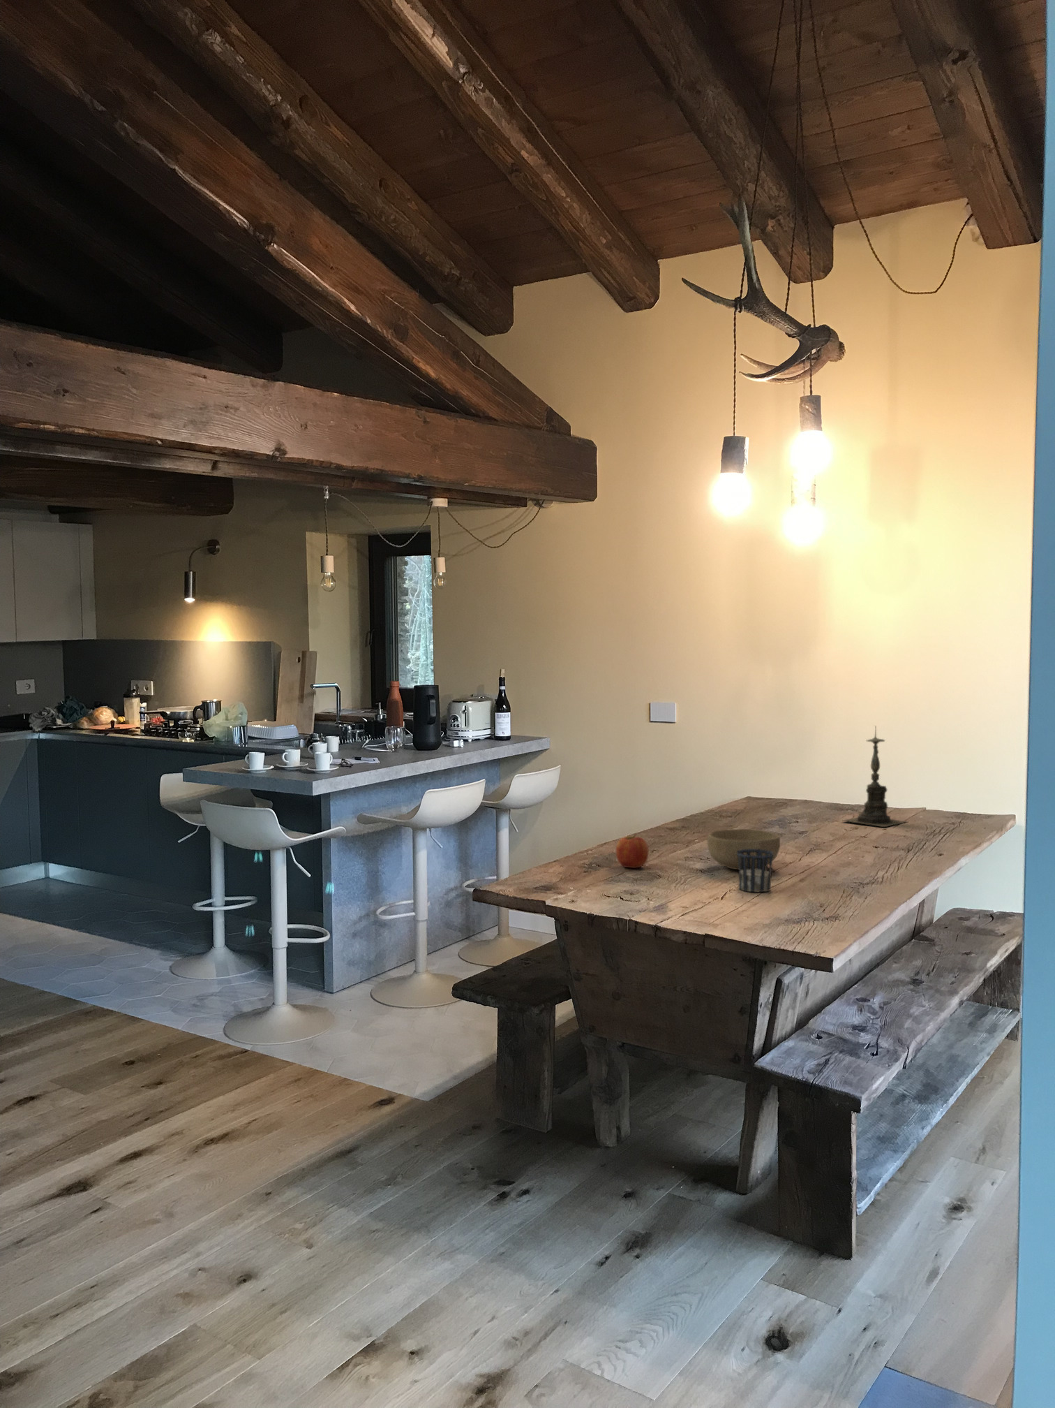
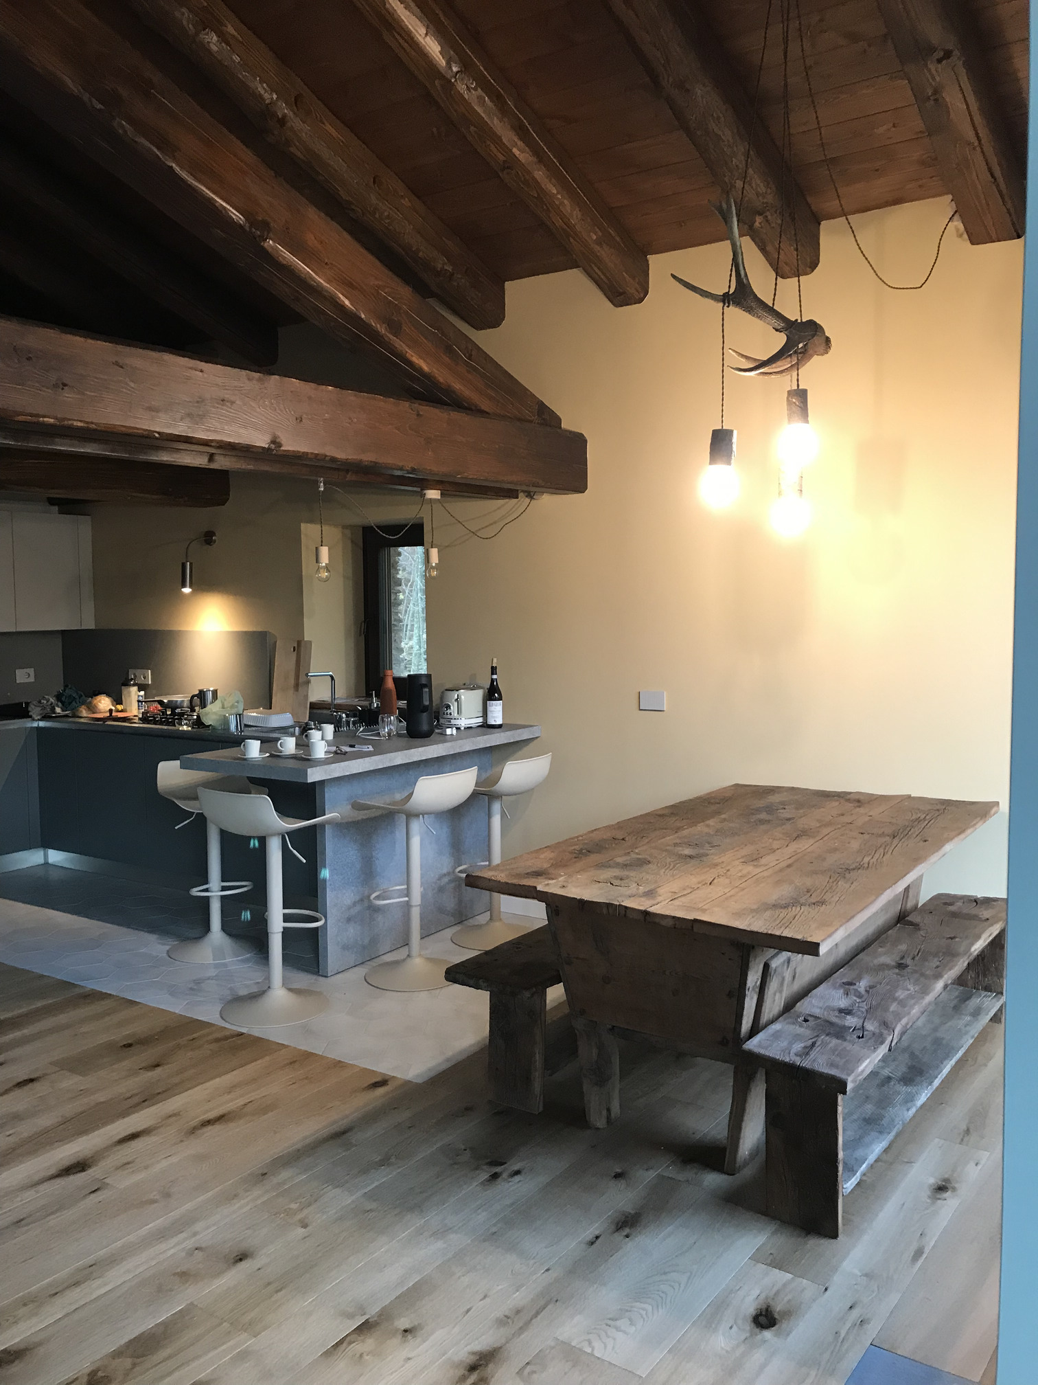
- candle holder (875, 773)
- bowl (744, 853)
- cup (755, 870)
- fruit (632, 850)
